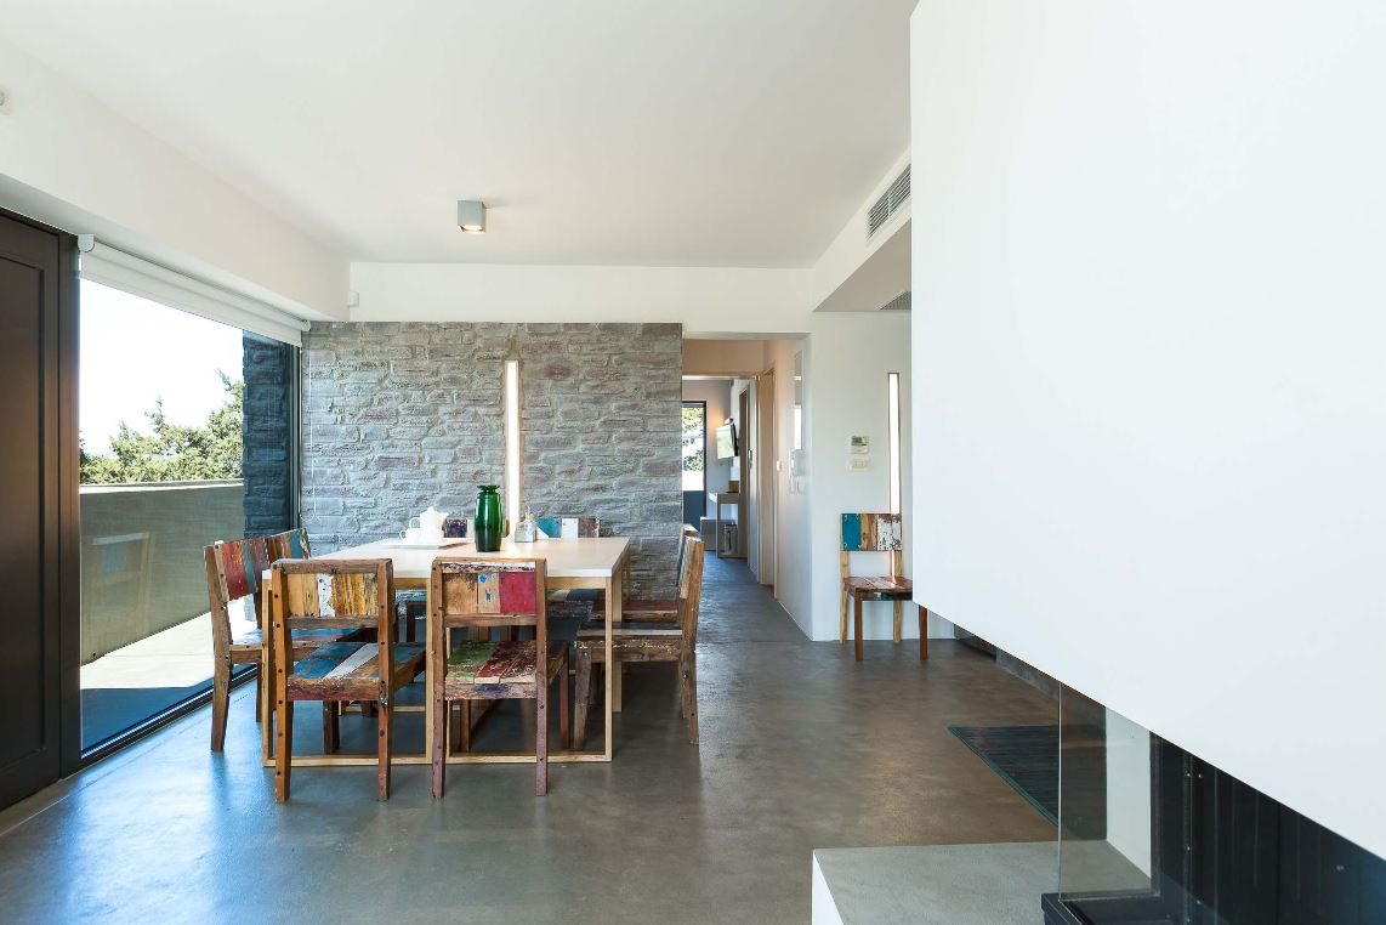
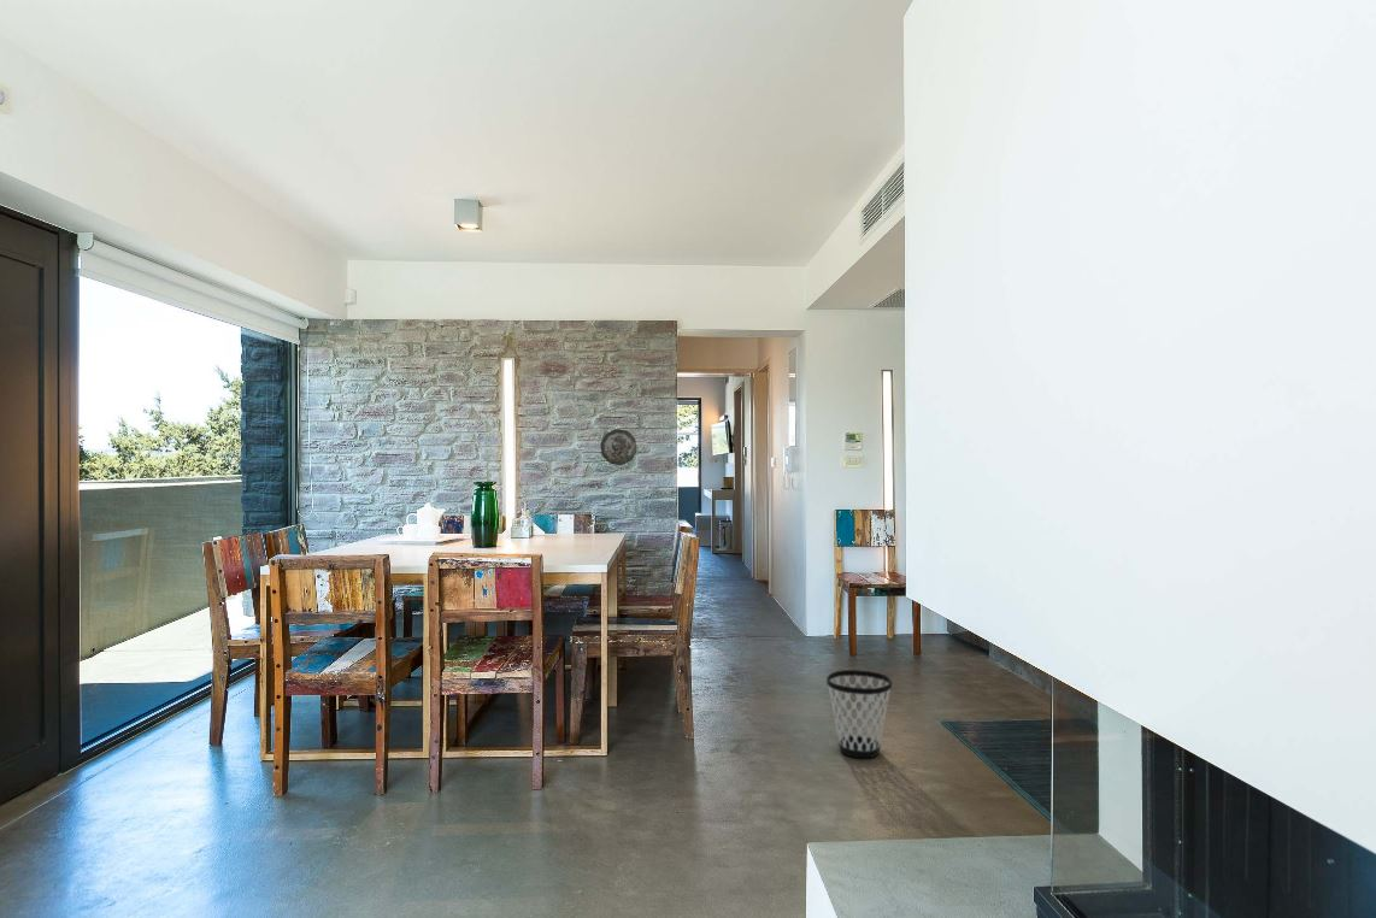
+ decorative plate (618, 447)
+ wastebasket (859, 714)
